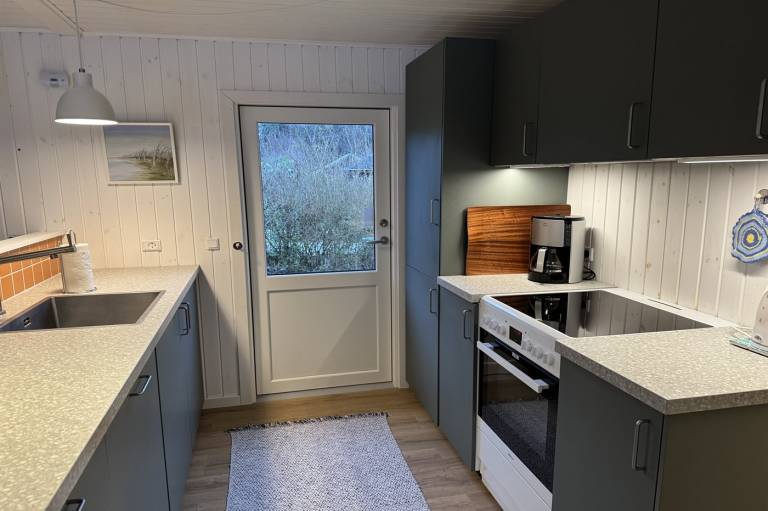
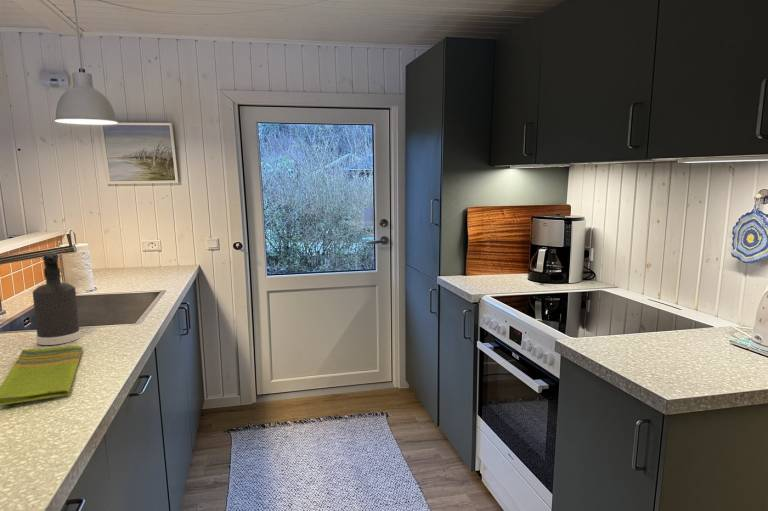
+ spray bottle (55, 296)
+ dish towel (42, 370)
